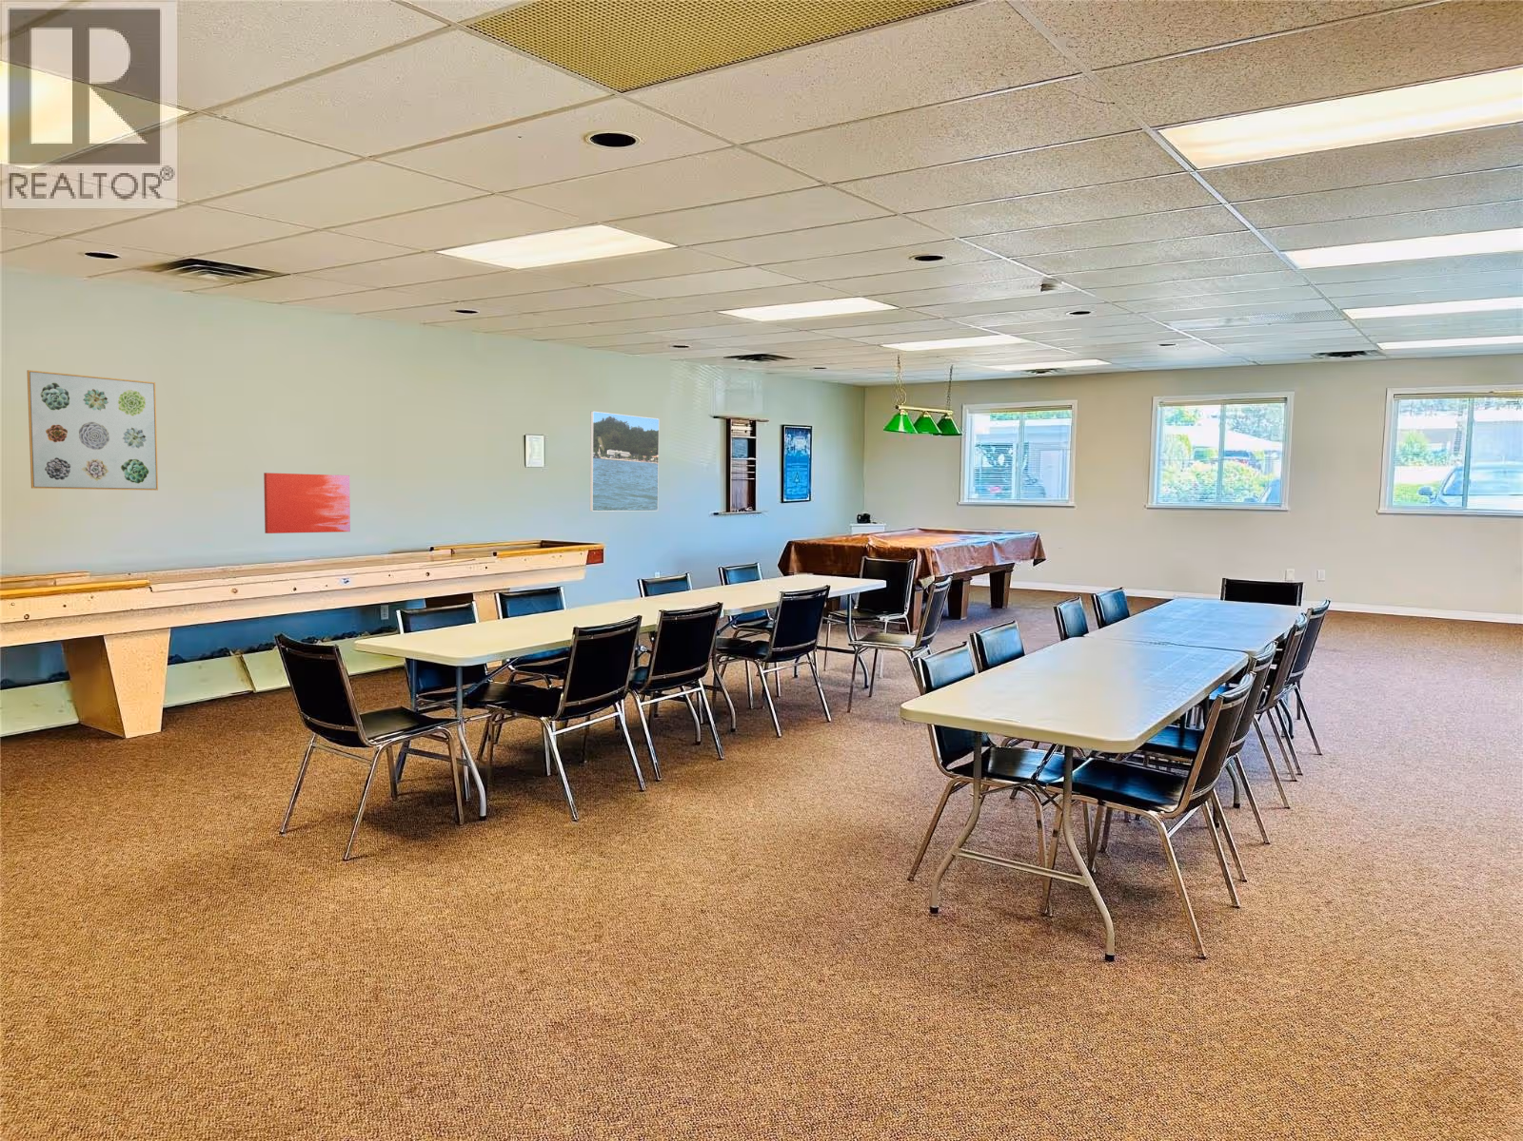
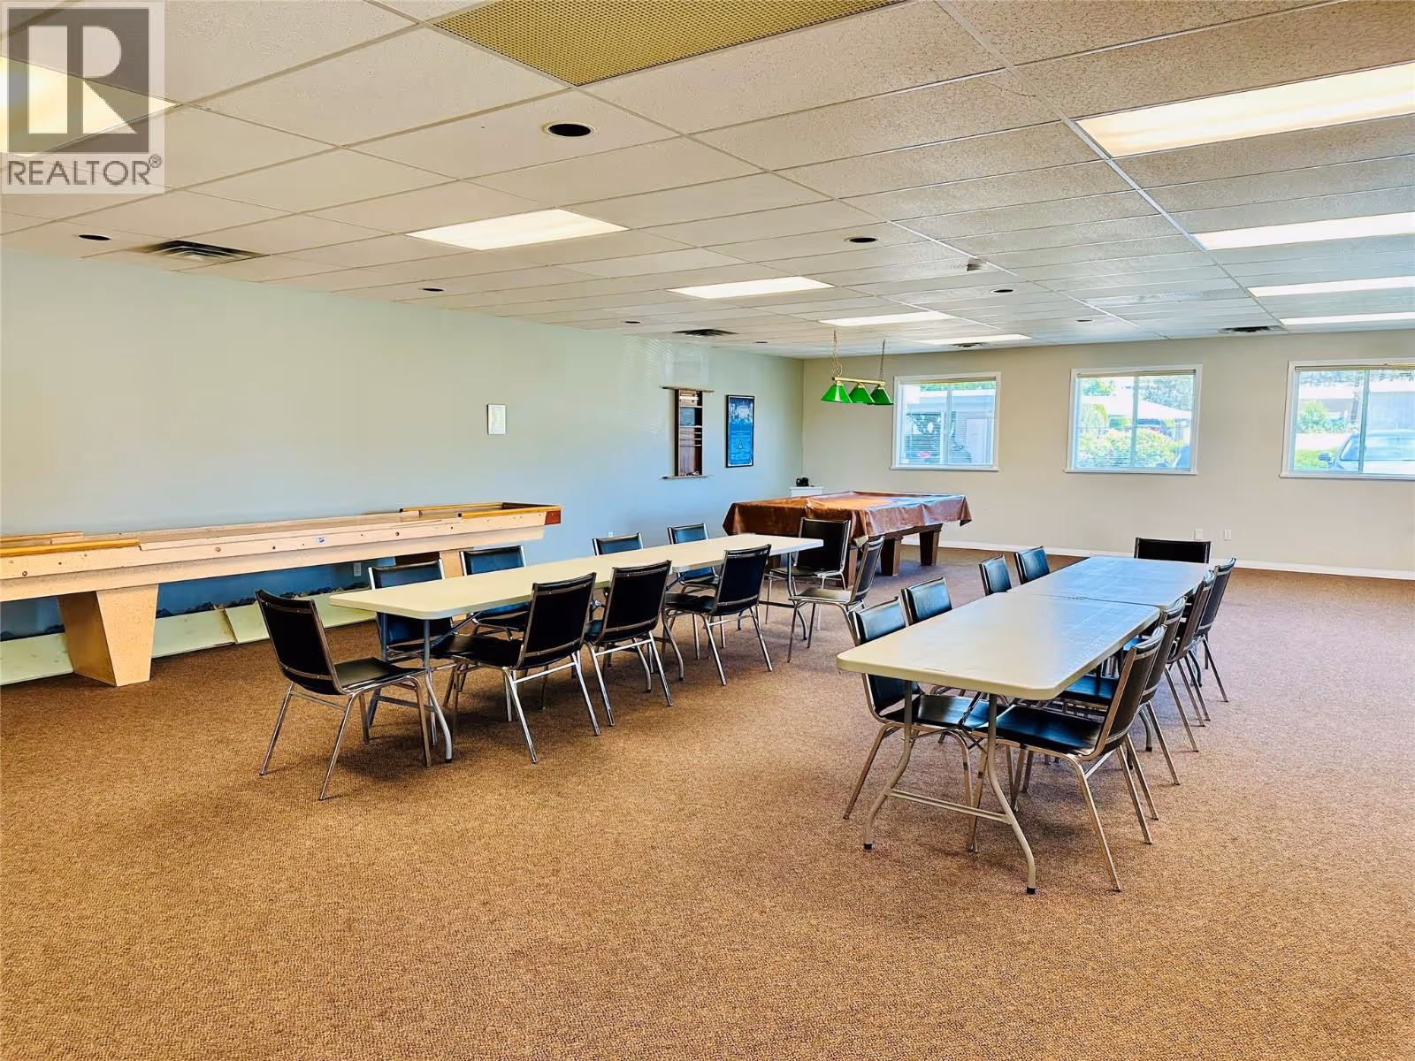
- wall art (308, 503)
- wall art (95, 433)
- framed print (625, 463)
